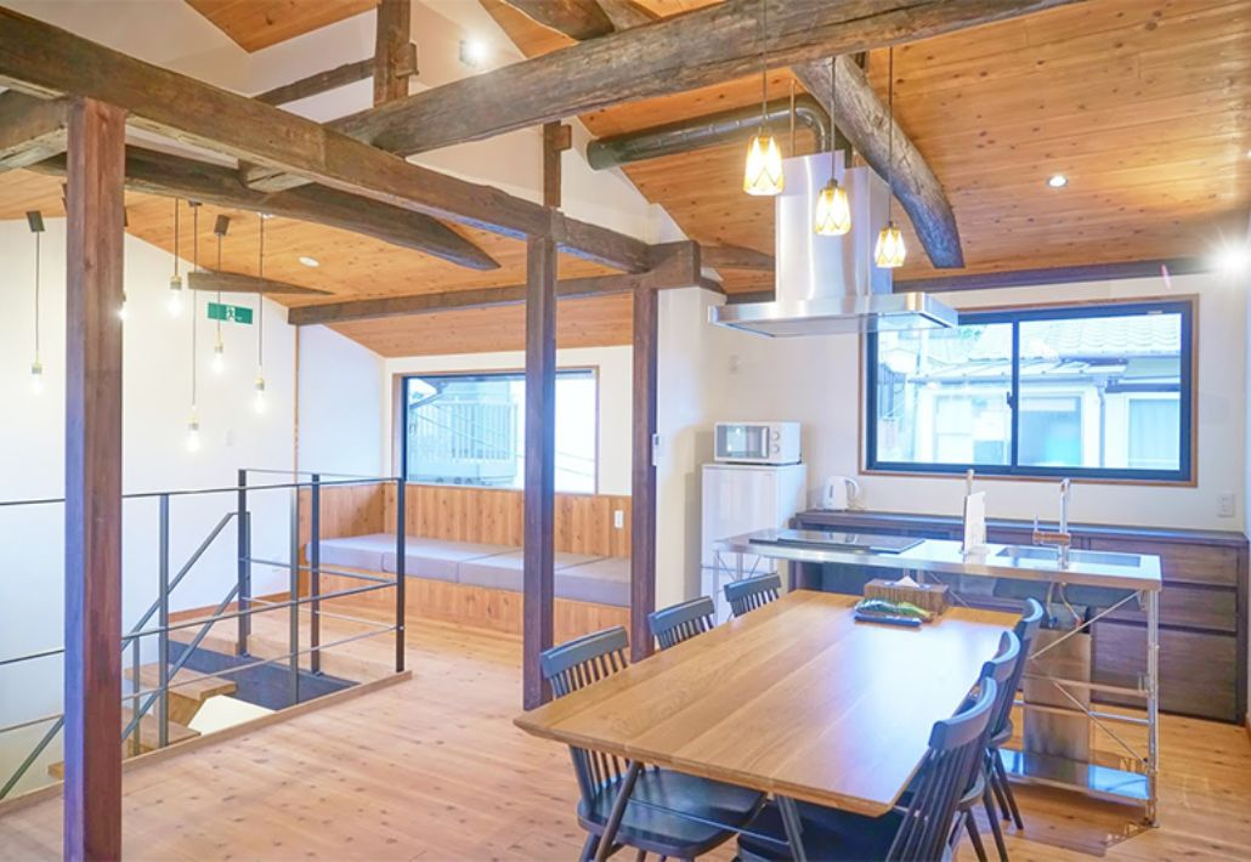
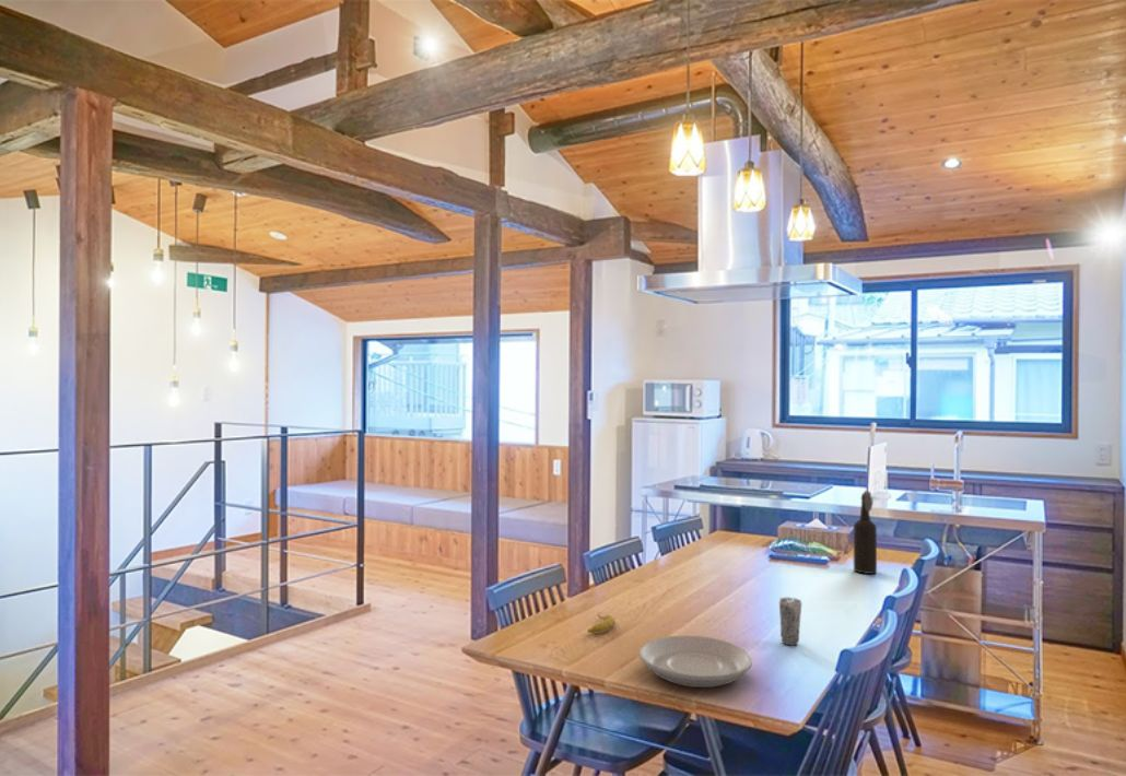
+ bottle (865, 530)
+ banana (599, 623)
+ plate (694, 662)
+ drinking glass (789, 621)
